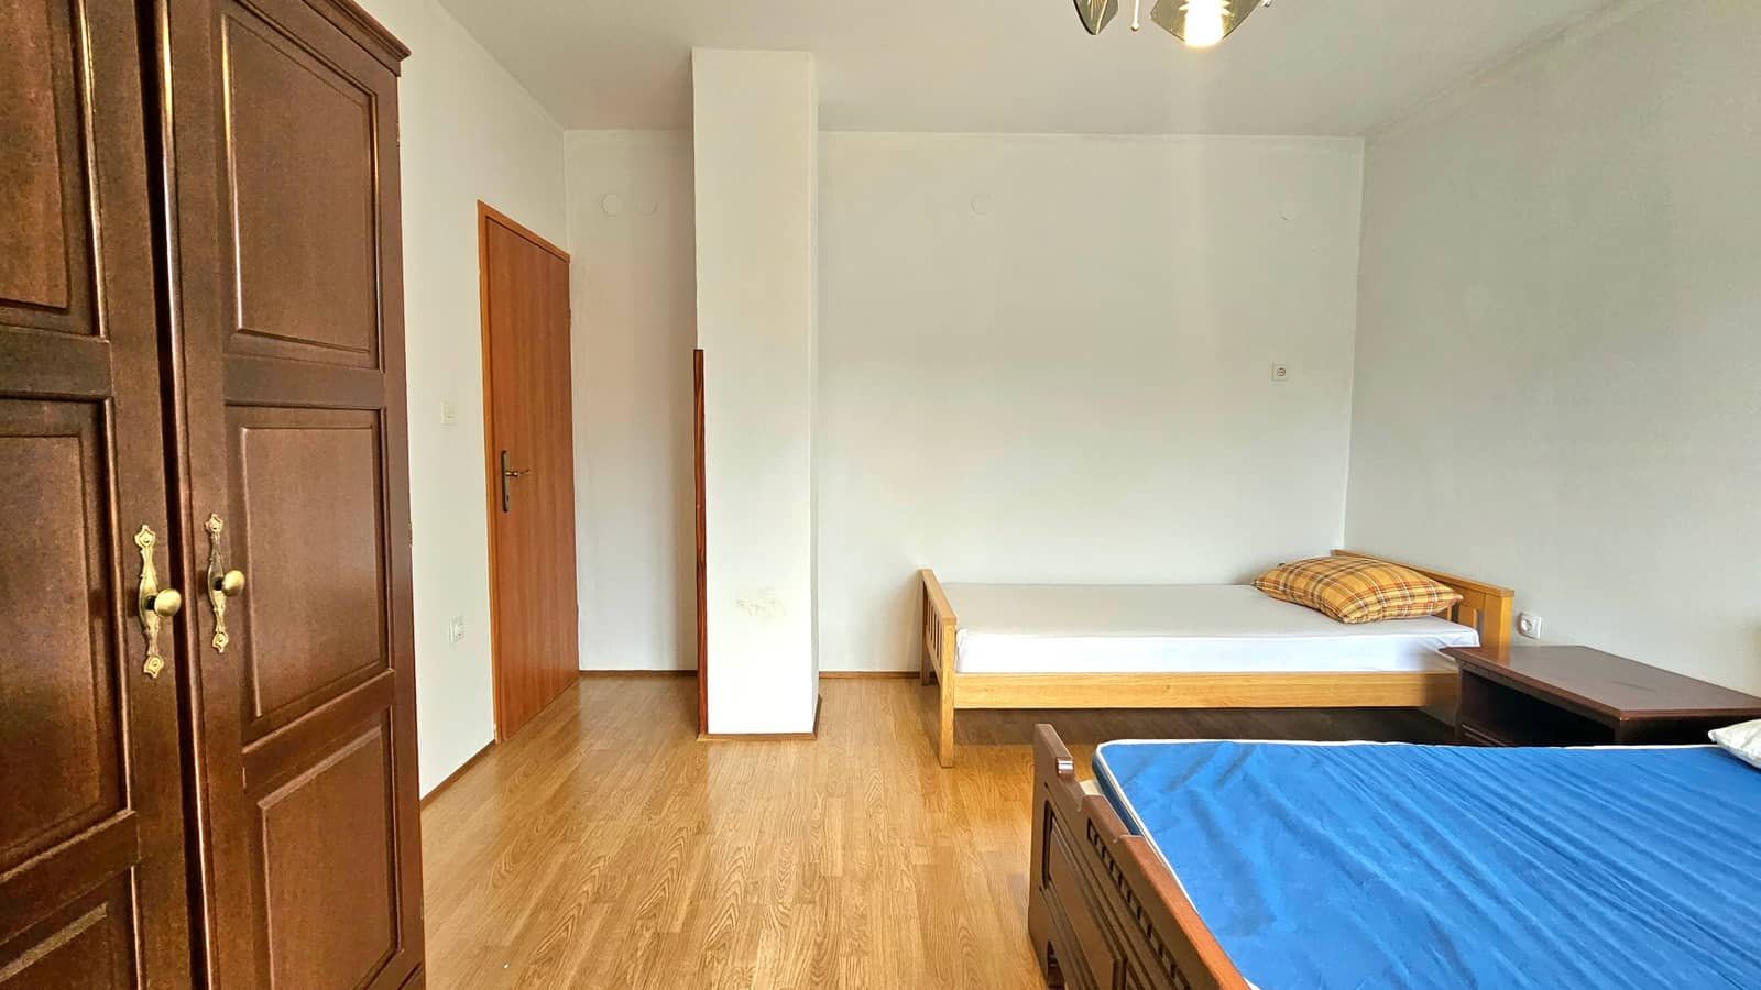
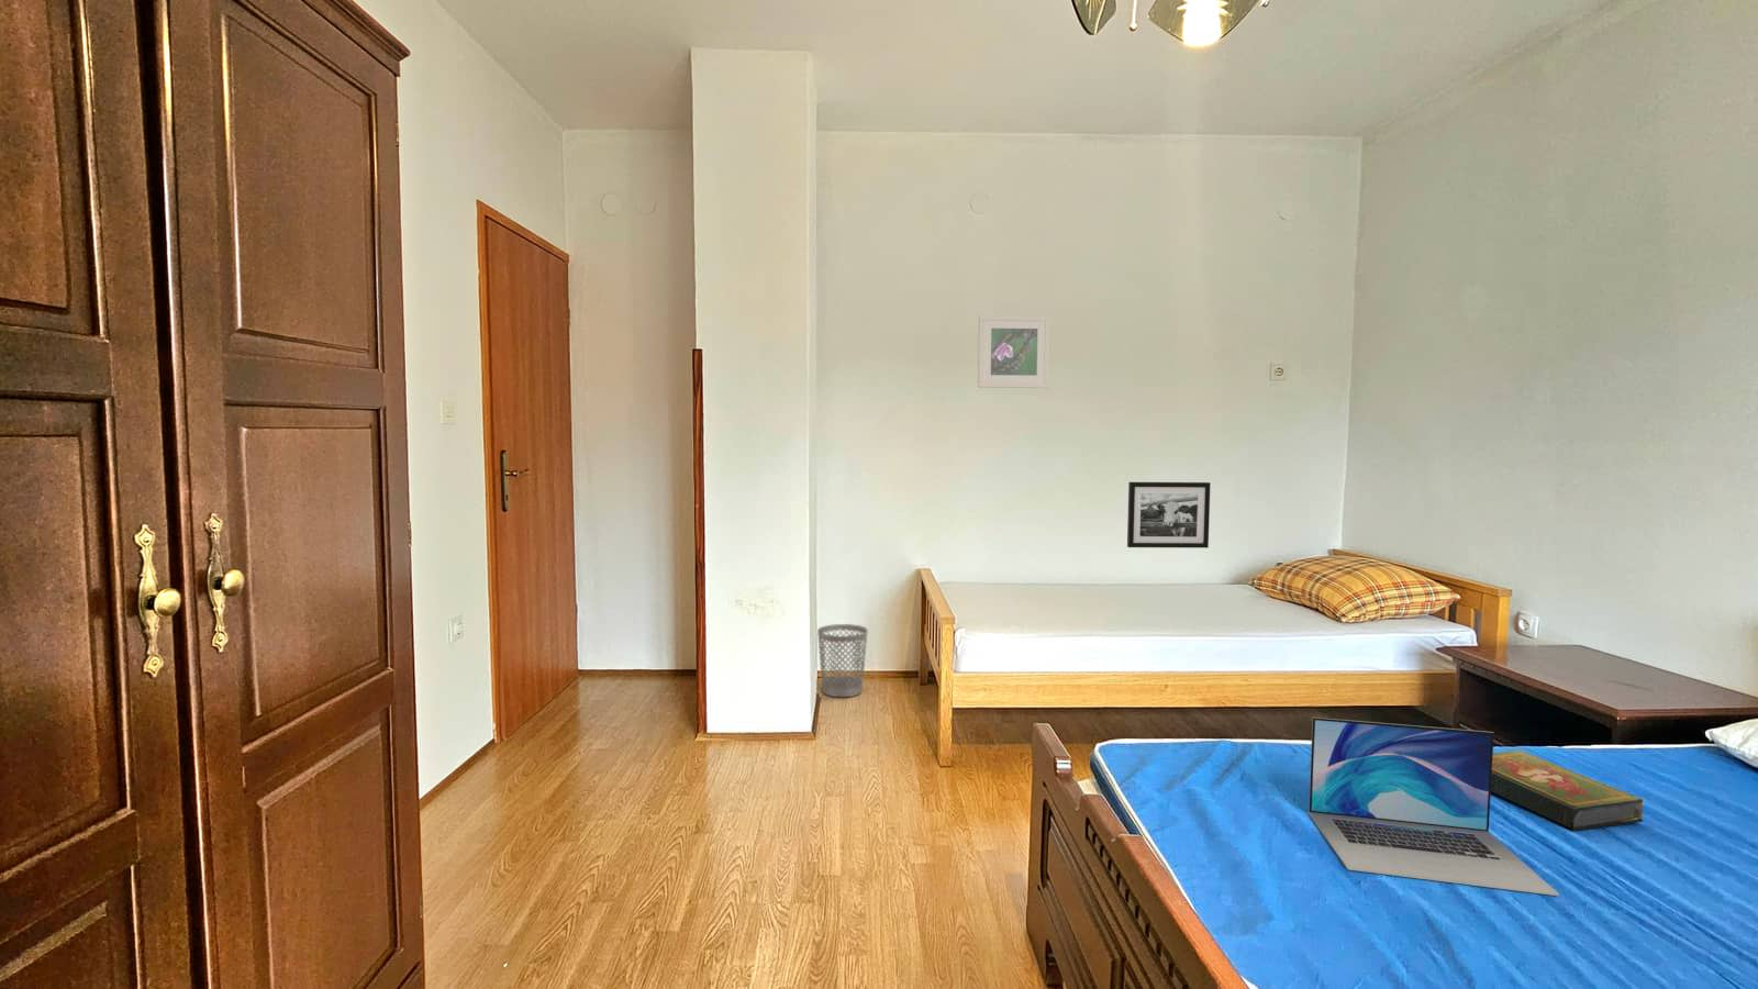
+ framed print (1013, 351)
+ book (1544, 786)
+ laptop (1422, 798)
+ wastebasket (842, 659)
+ picture frame (1168, 514)
